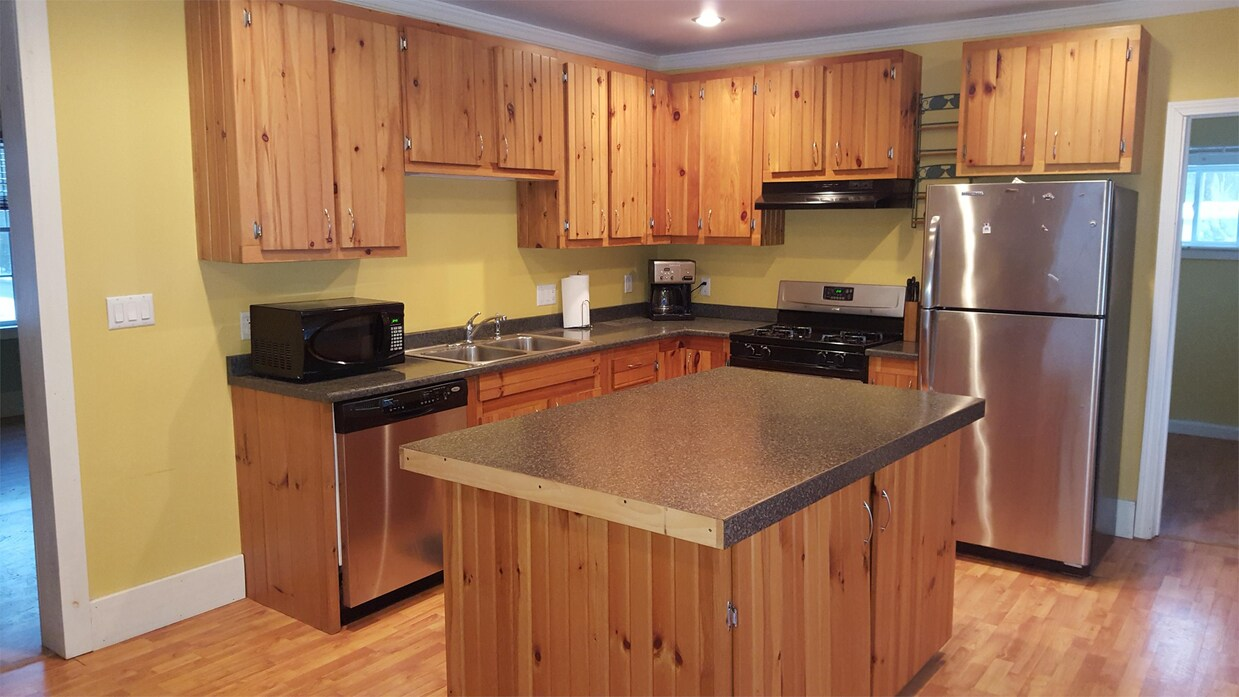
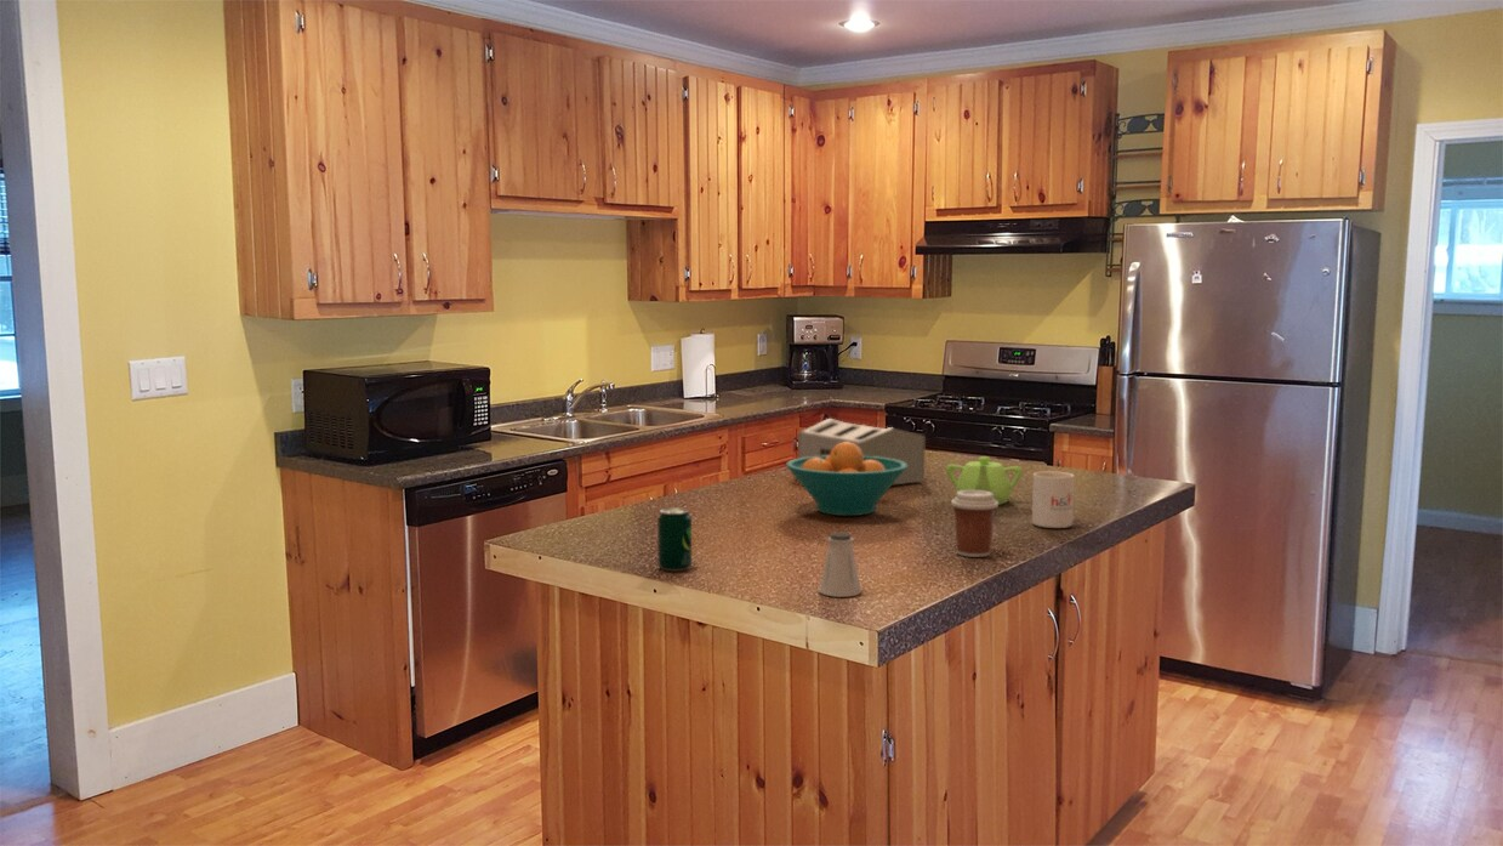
+ toaster (861, 450)
+ mug (1057, 498)
+ coffee cup (974, 523)
+ saltshaker (839, 562)
+ teapot (983, 479)
+ fruit bowl (846, 476)
+ beverage can (674, 539)
